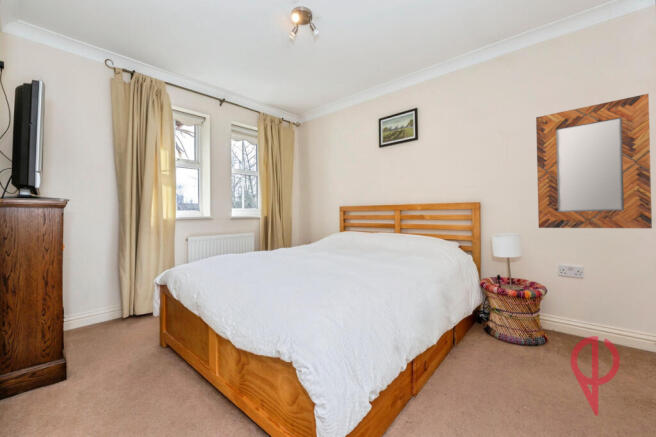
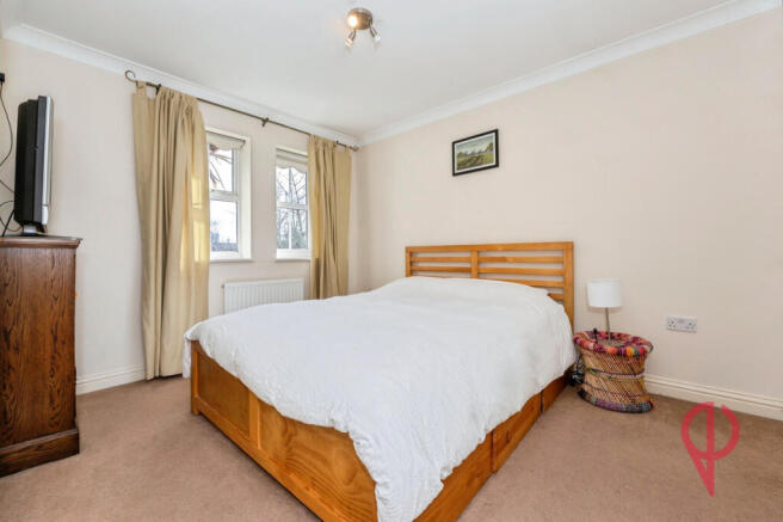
- home mirror (588, 167)
